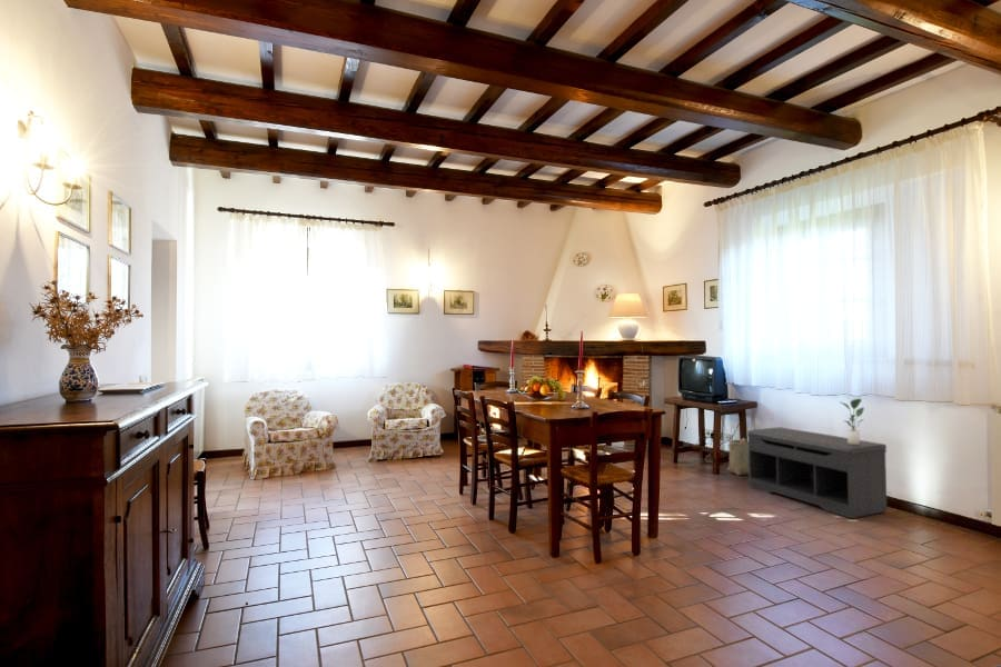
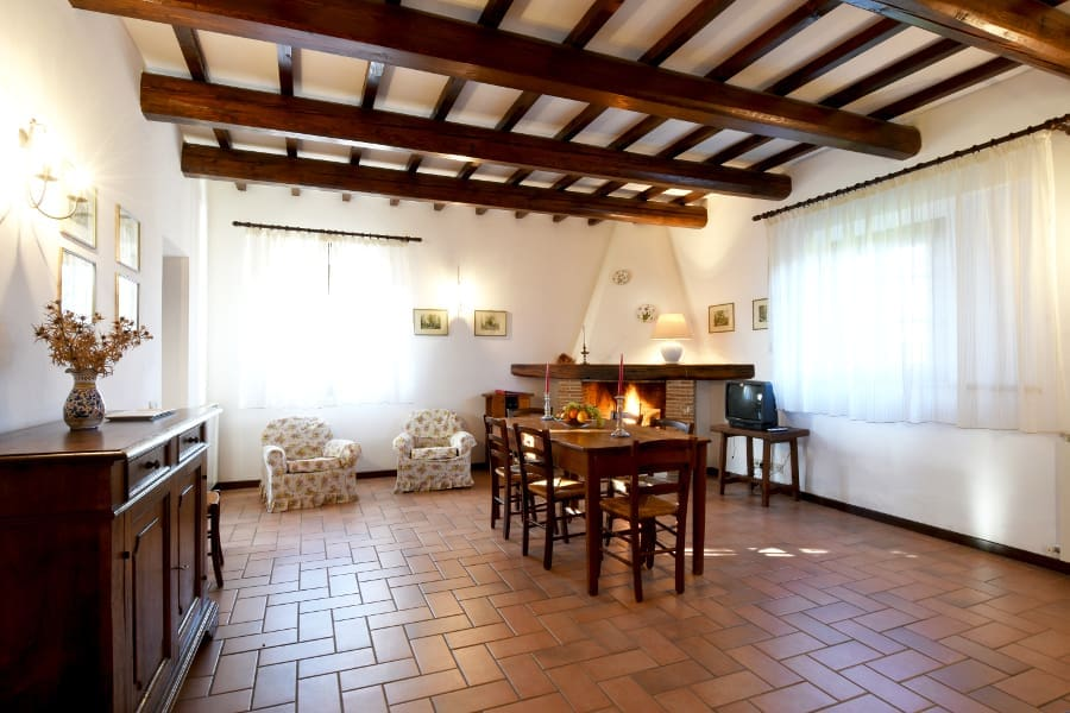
- basket (736, 455)
- potted plant (853, 420)
- bench (812, 467)
